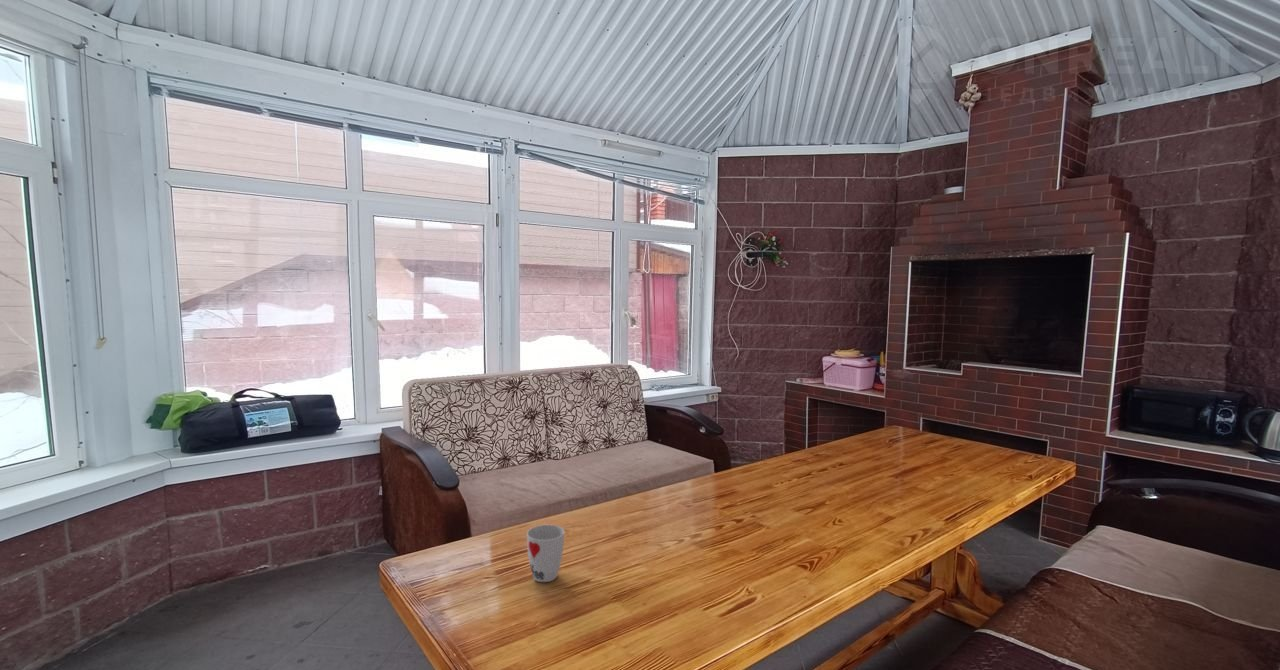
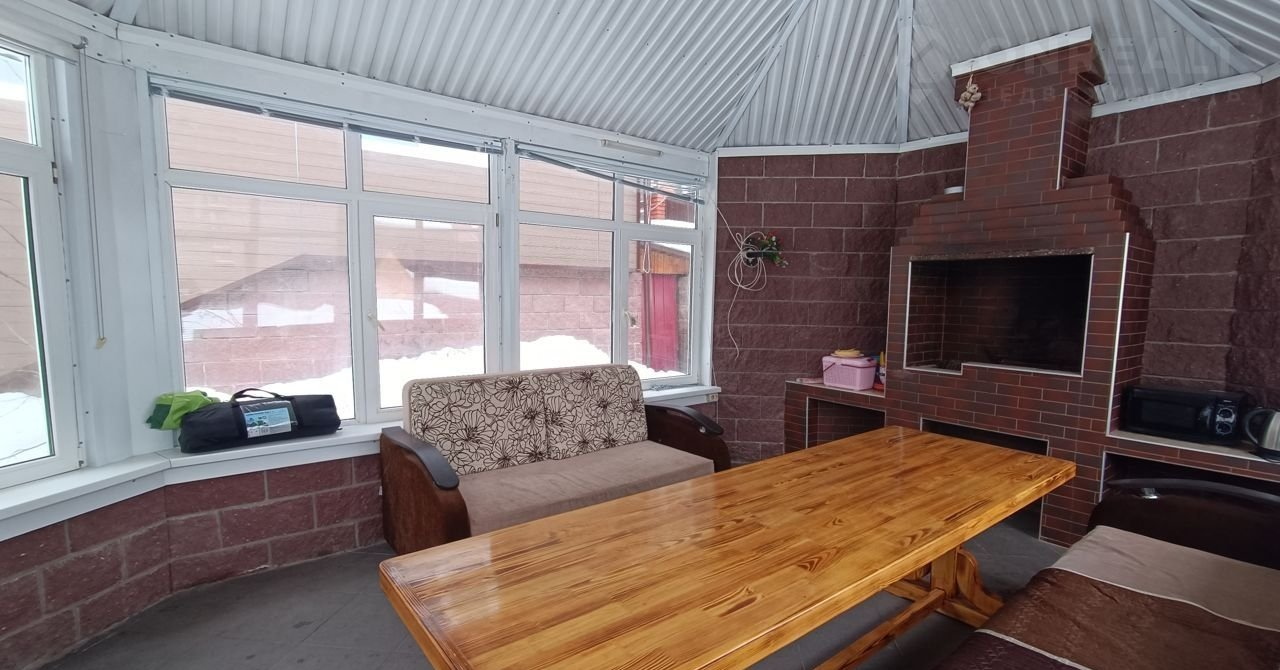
- cup (545, 554)
